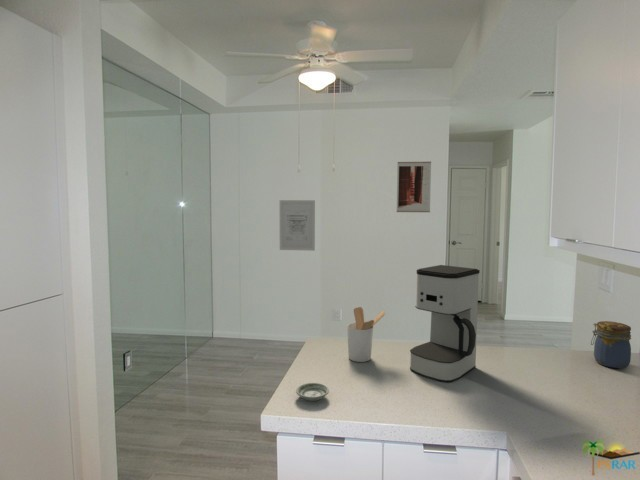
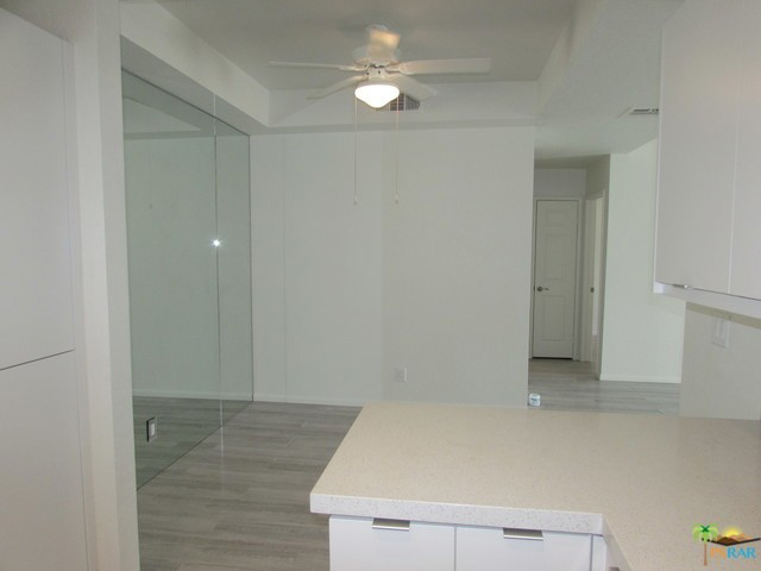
- saucer (312, 393)
- wall art (413, 187)
- utensil holder (366, 334)
- coffee maker (446, 320)
- jar (610, 343)
- wall art (297, 225)
